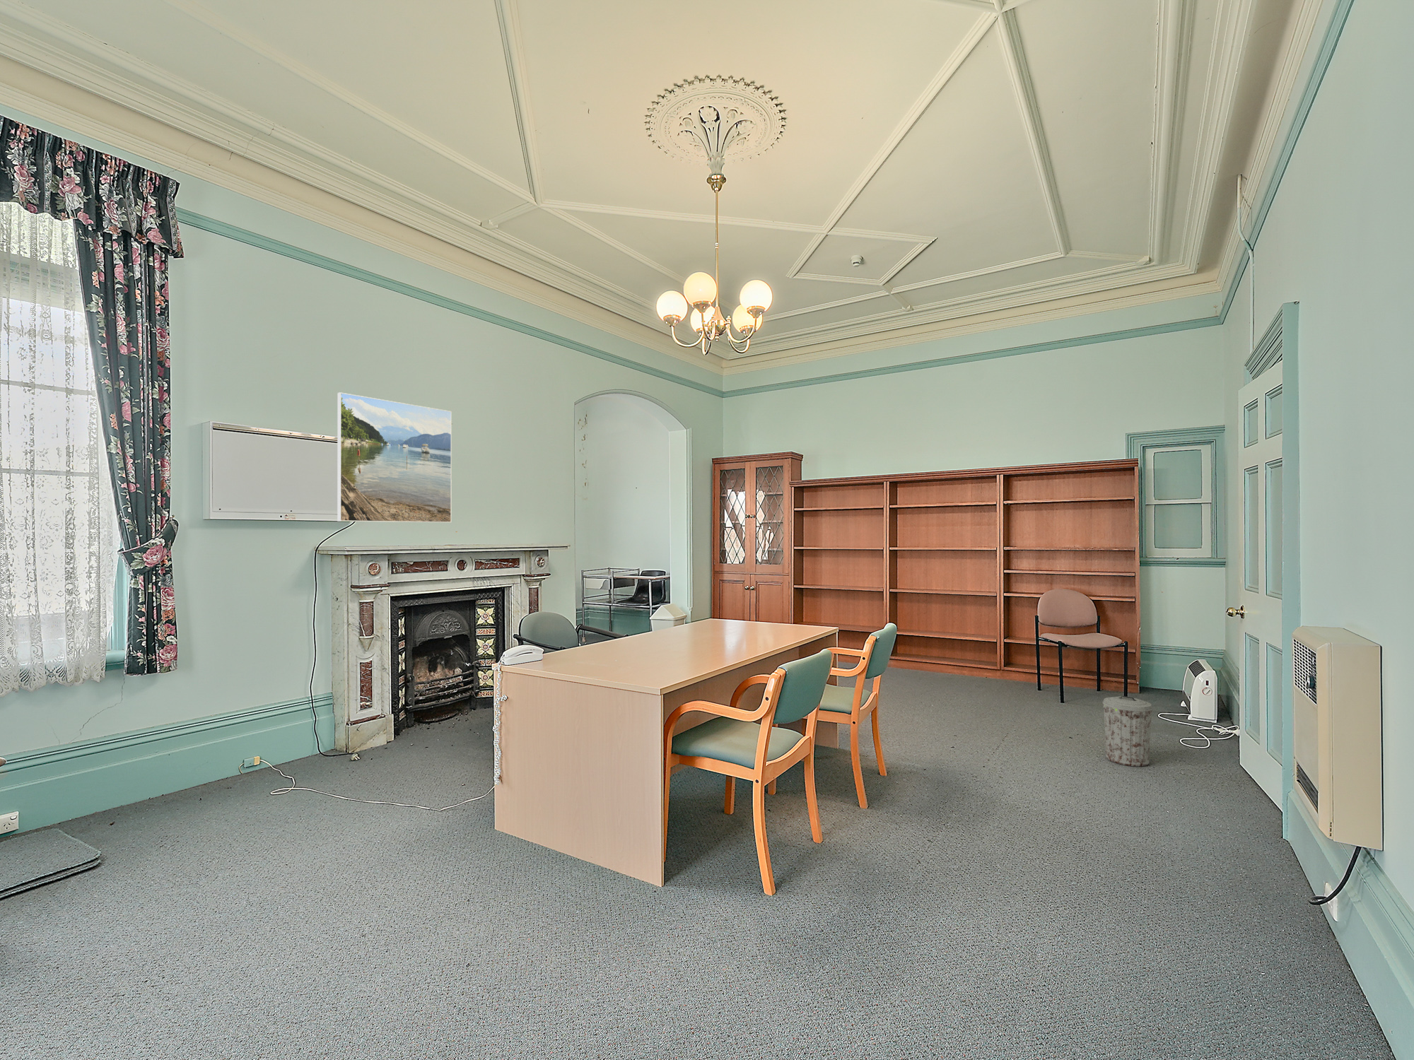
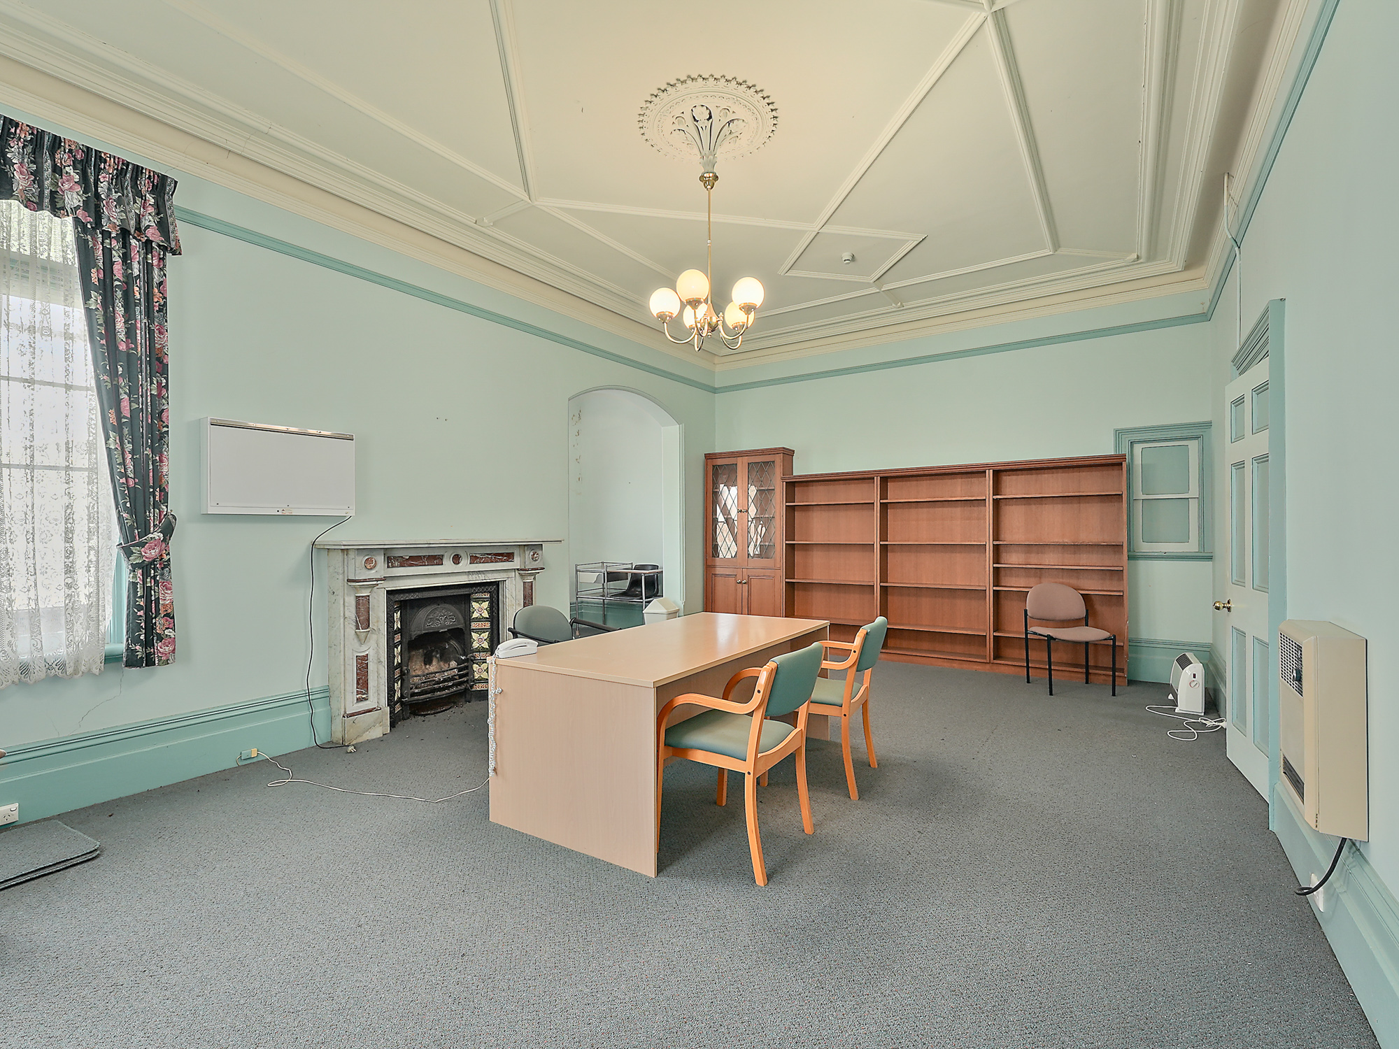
- trash can (1127, 728)
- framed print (399, 462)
